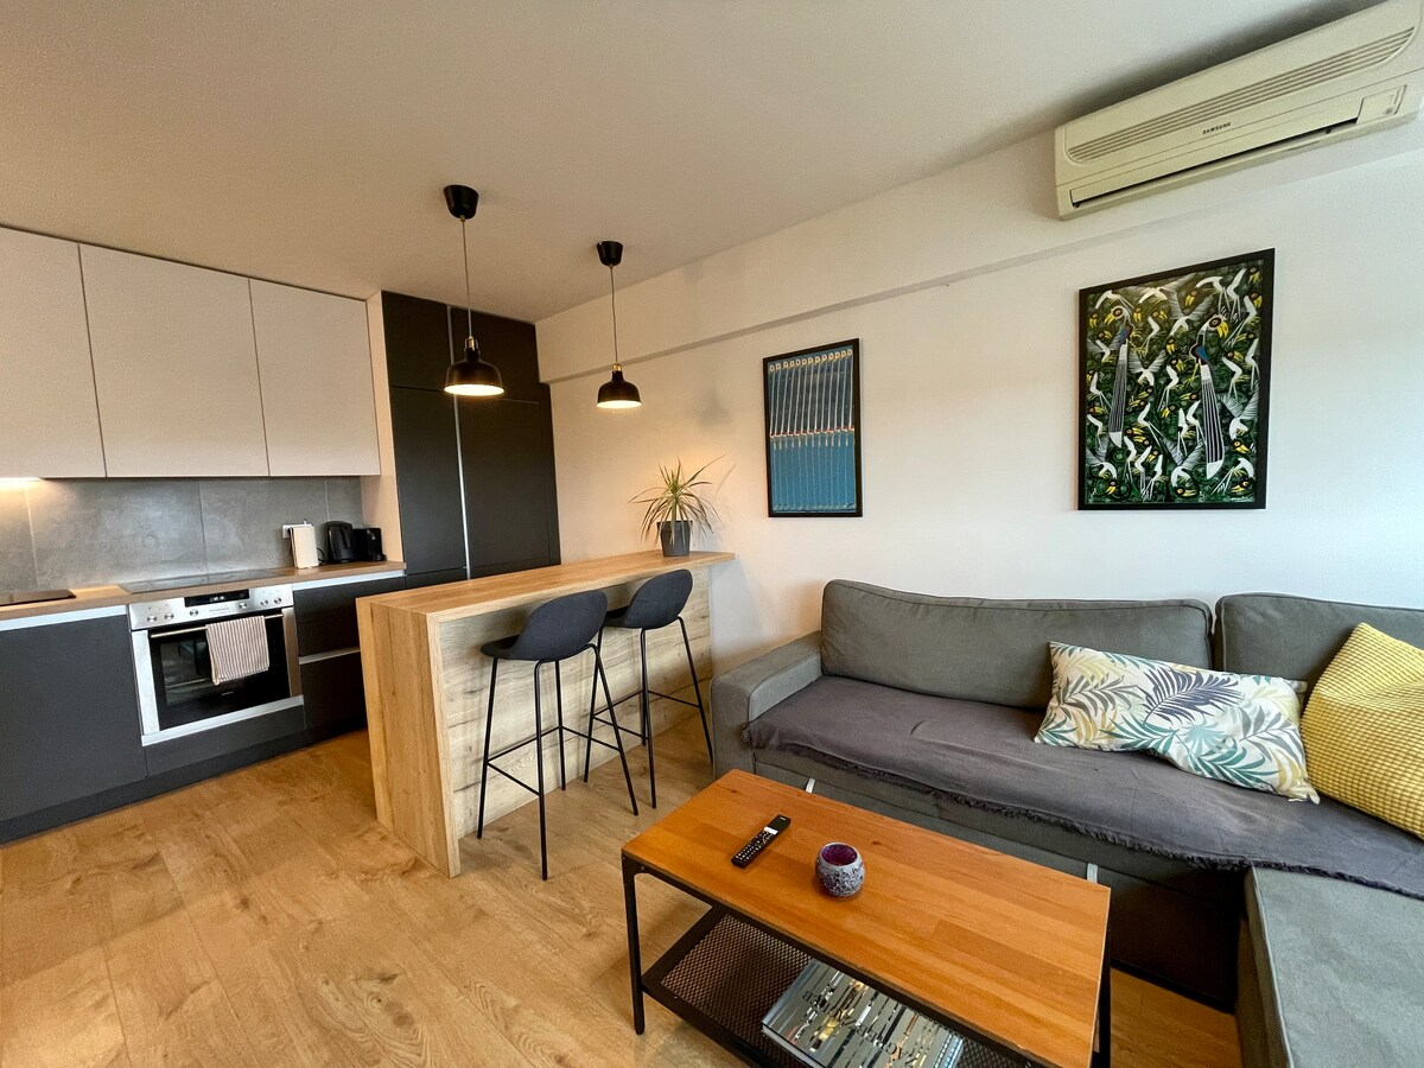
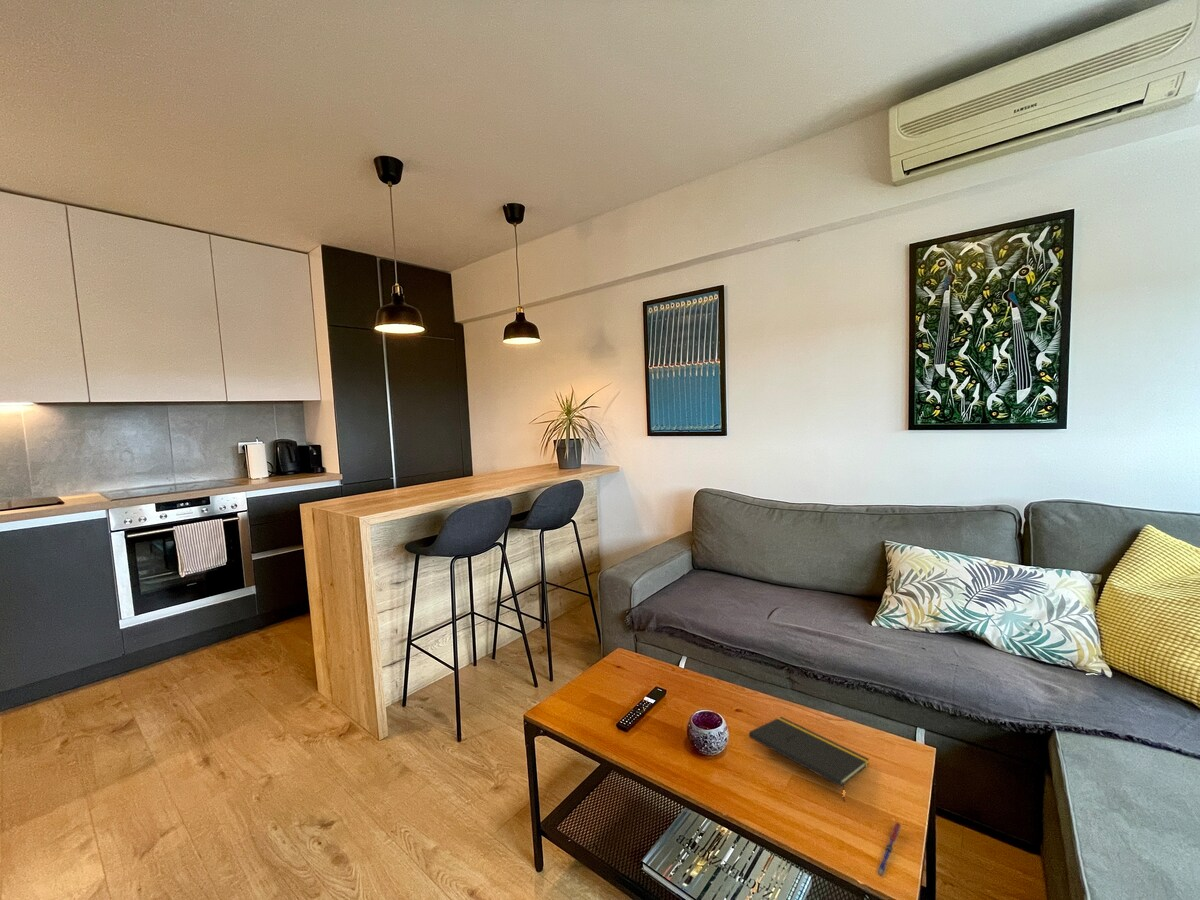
+ pen (889, 847)
+ notepad (807, 747)
